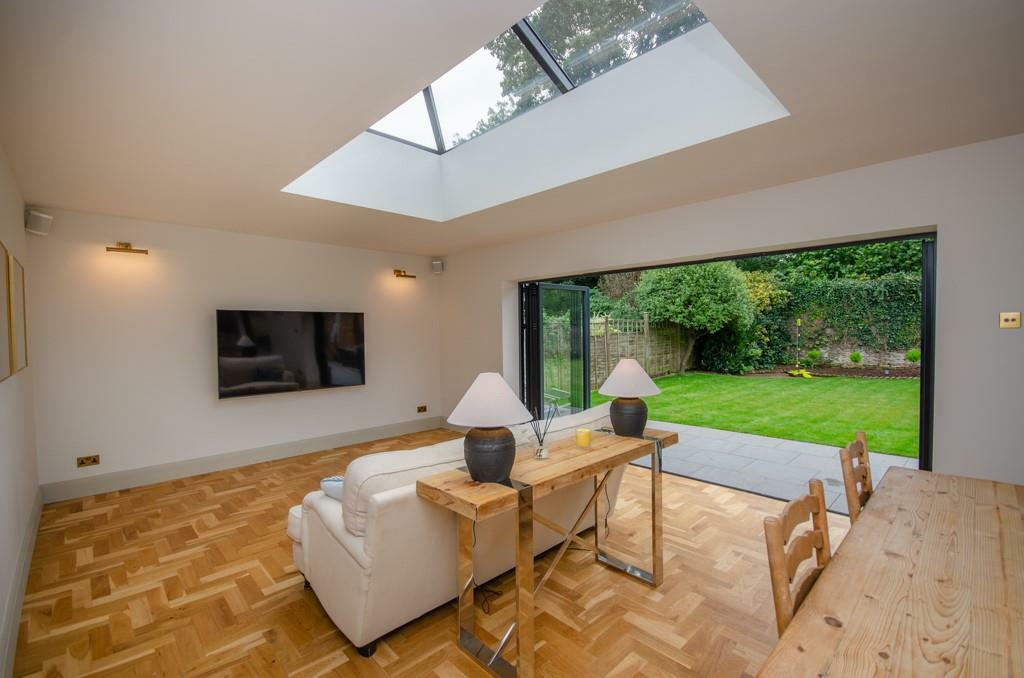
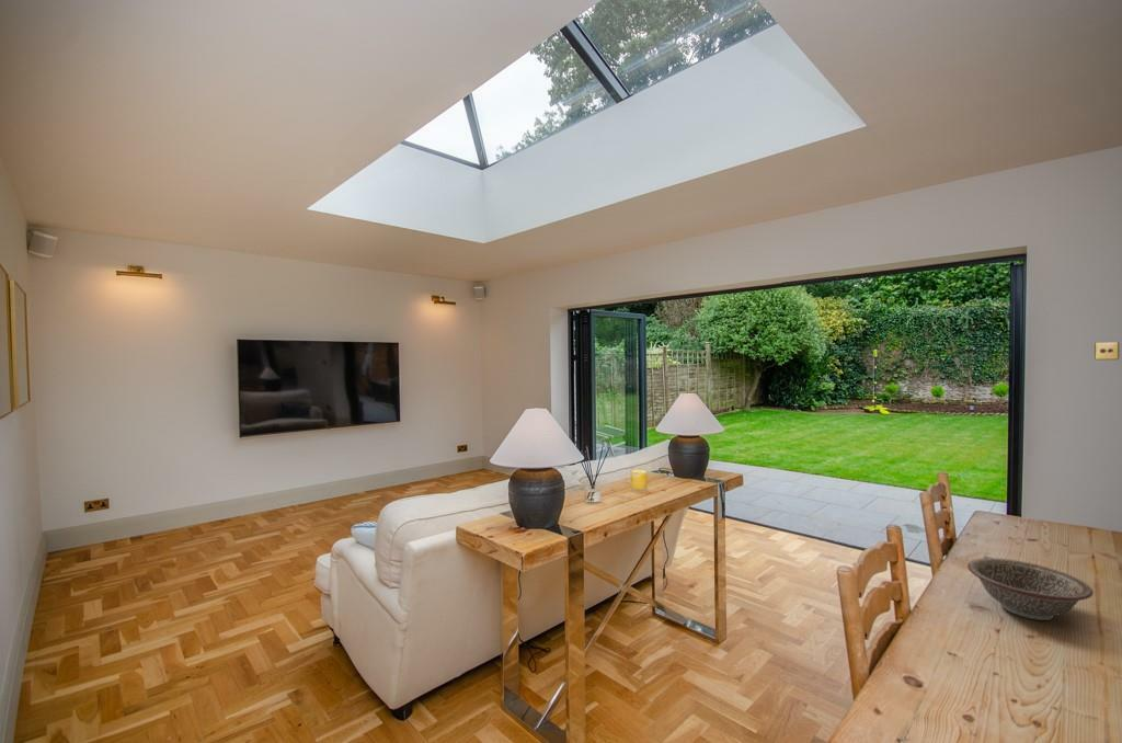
+ decorative bowl (1026, 593)
